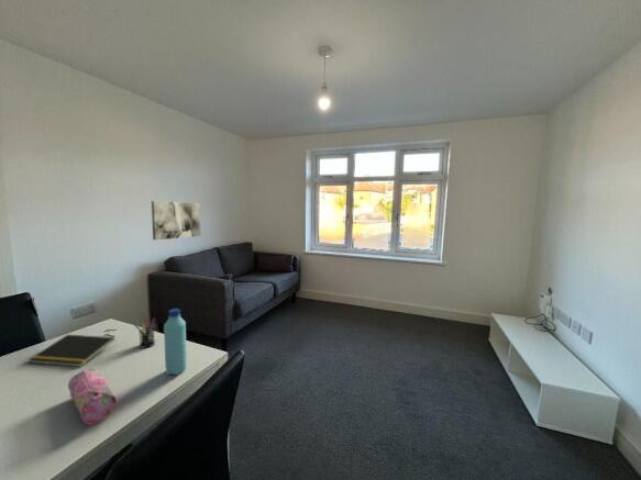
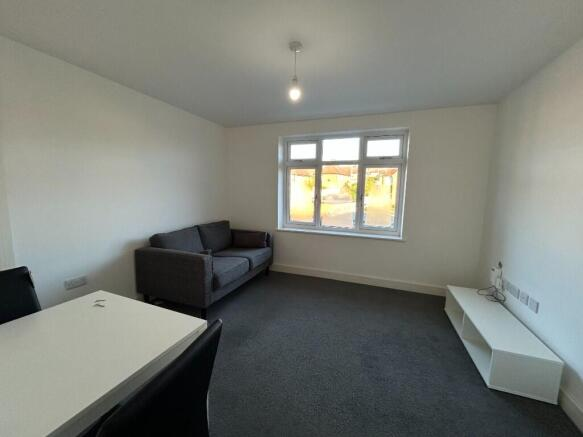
- pen holder (145, 332)
- water bottle (175, 341)
- pencil case (91, 393)
- wall art (178, 220)
- notepad (74, 349)
